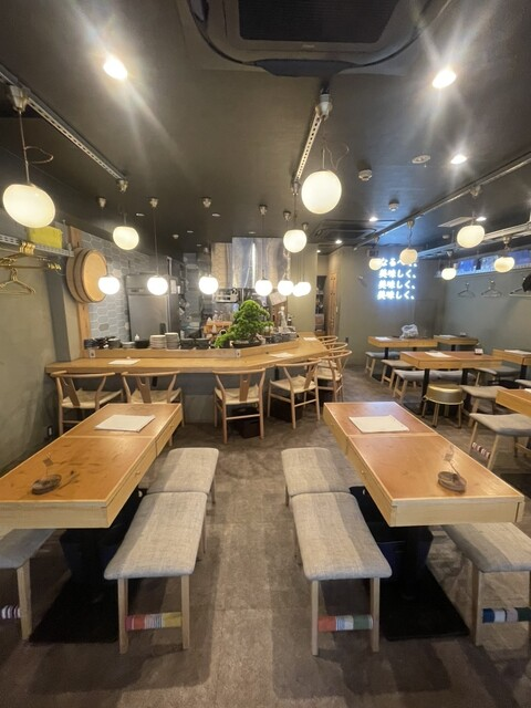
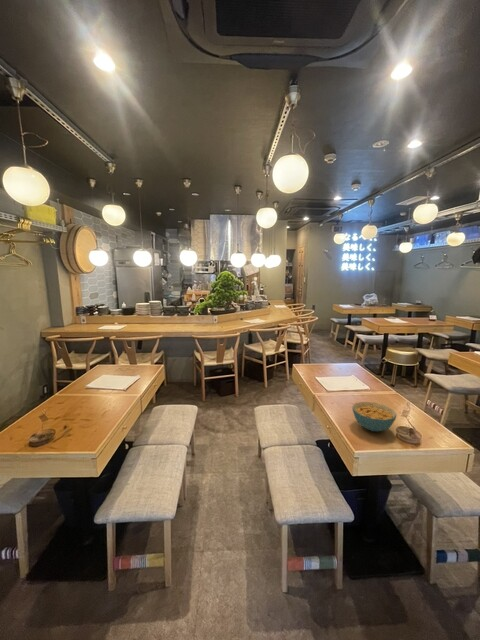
+ cereal bowl (373, 419)
